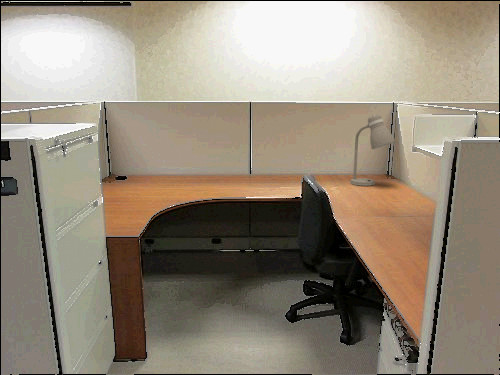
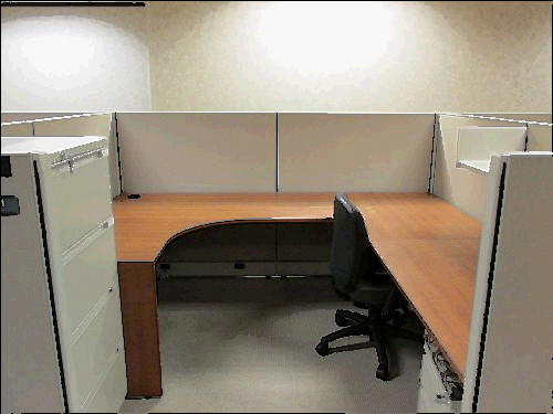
- desk lamp (372, 148)
